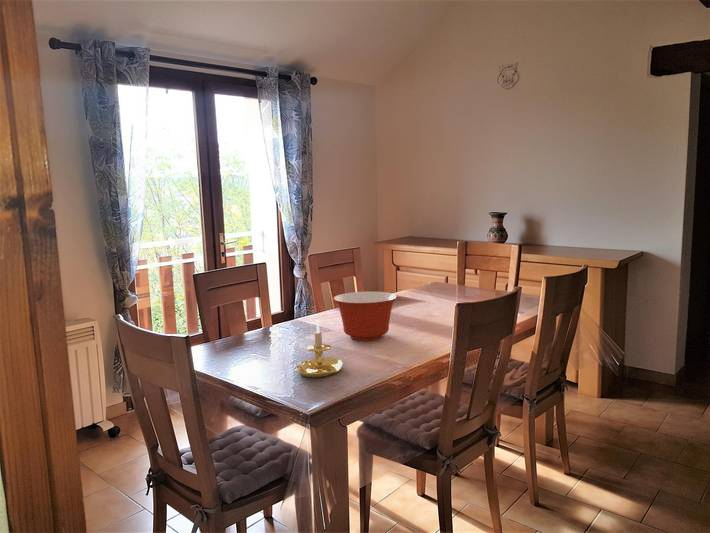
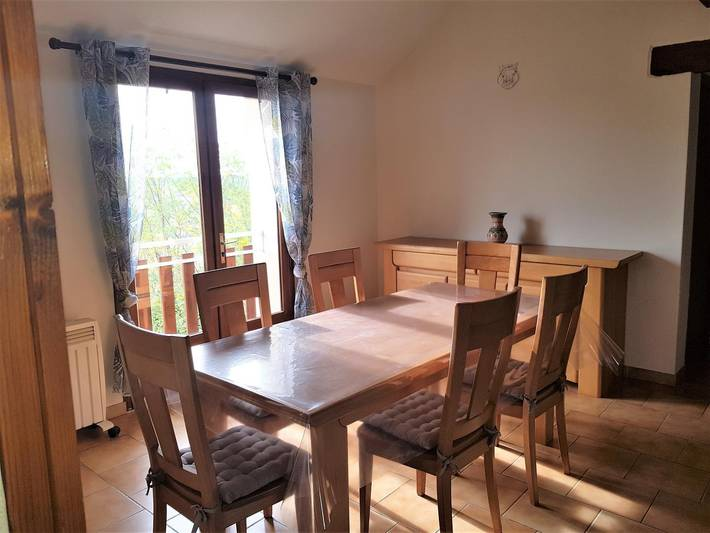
- mixing bowl (365, 316)
- candle holder (316, 345)
